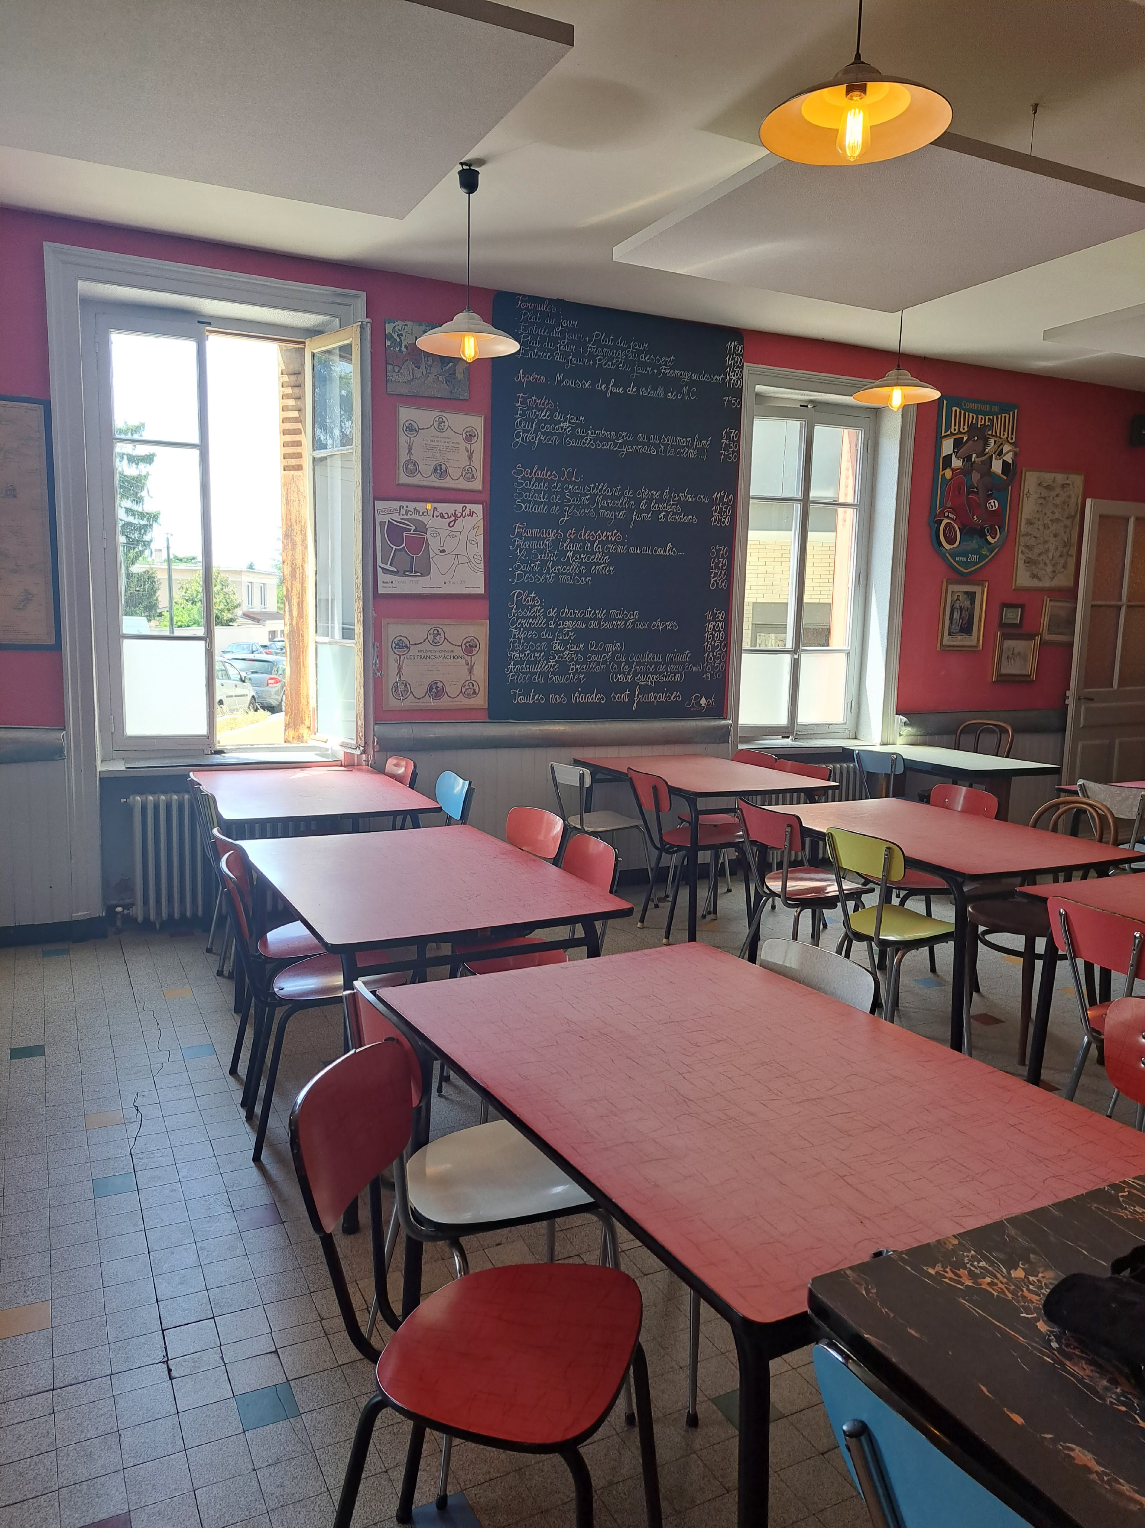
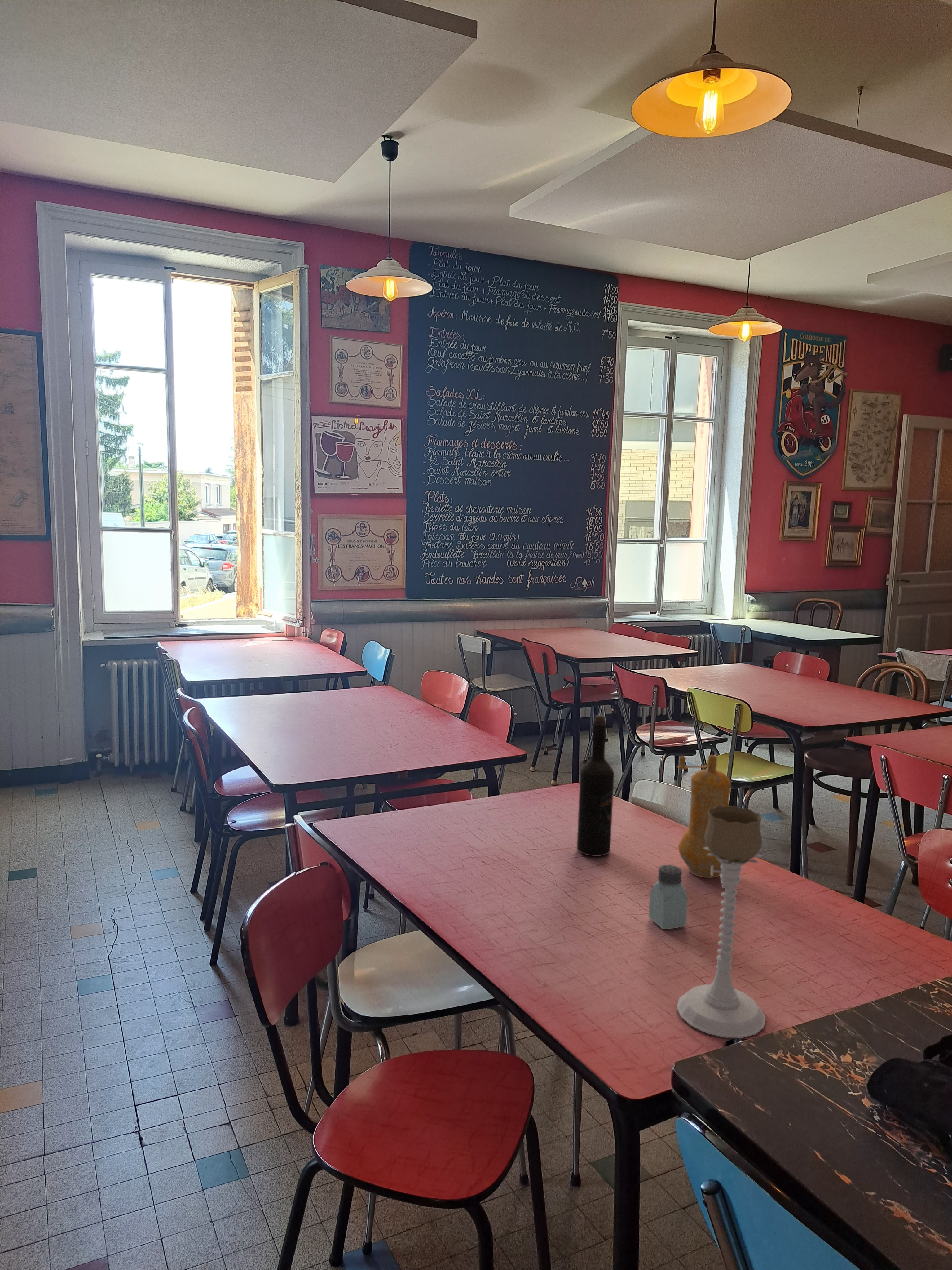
+ candle holder (727, 915)
+ saltshaker (668, 896)
+ pepper mill (703, 814)
+ wine bottle (597, 784)
